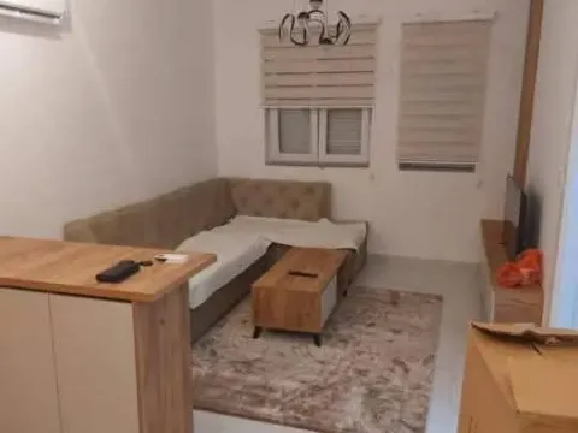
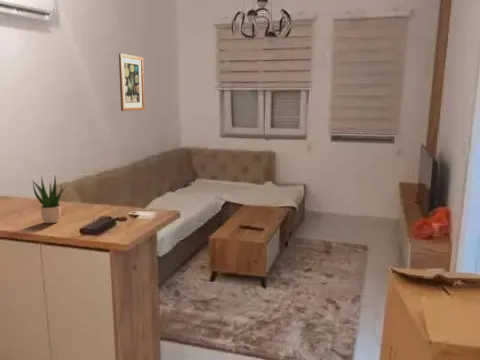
+ potted plant (48, 197)
+ wall art (132, 83)
